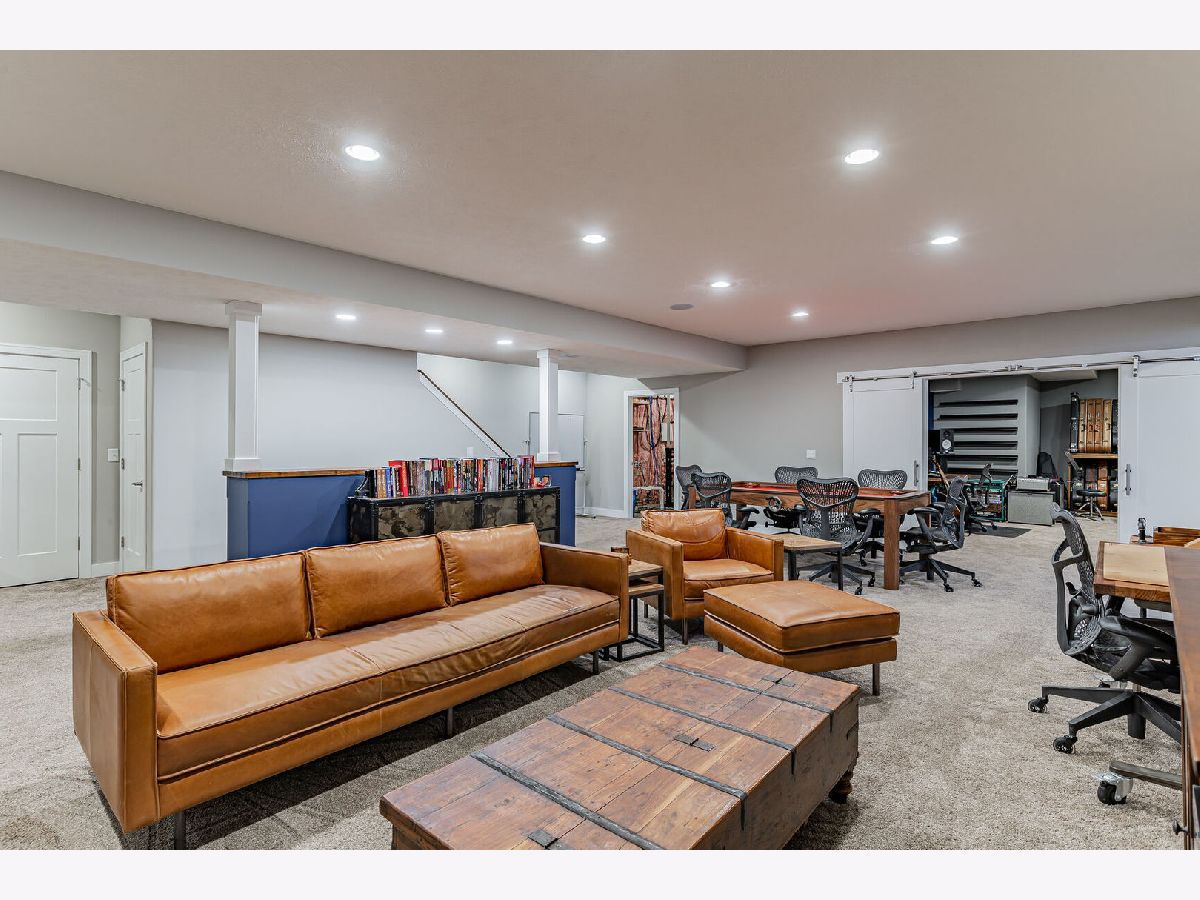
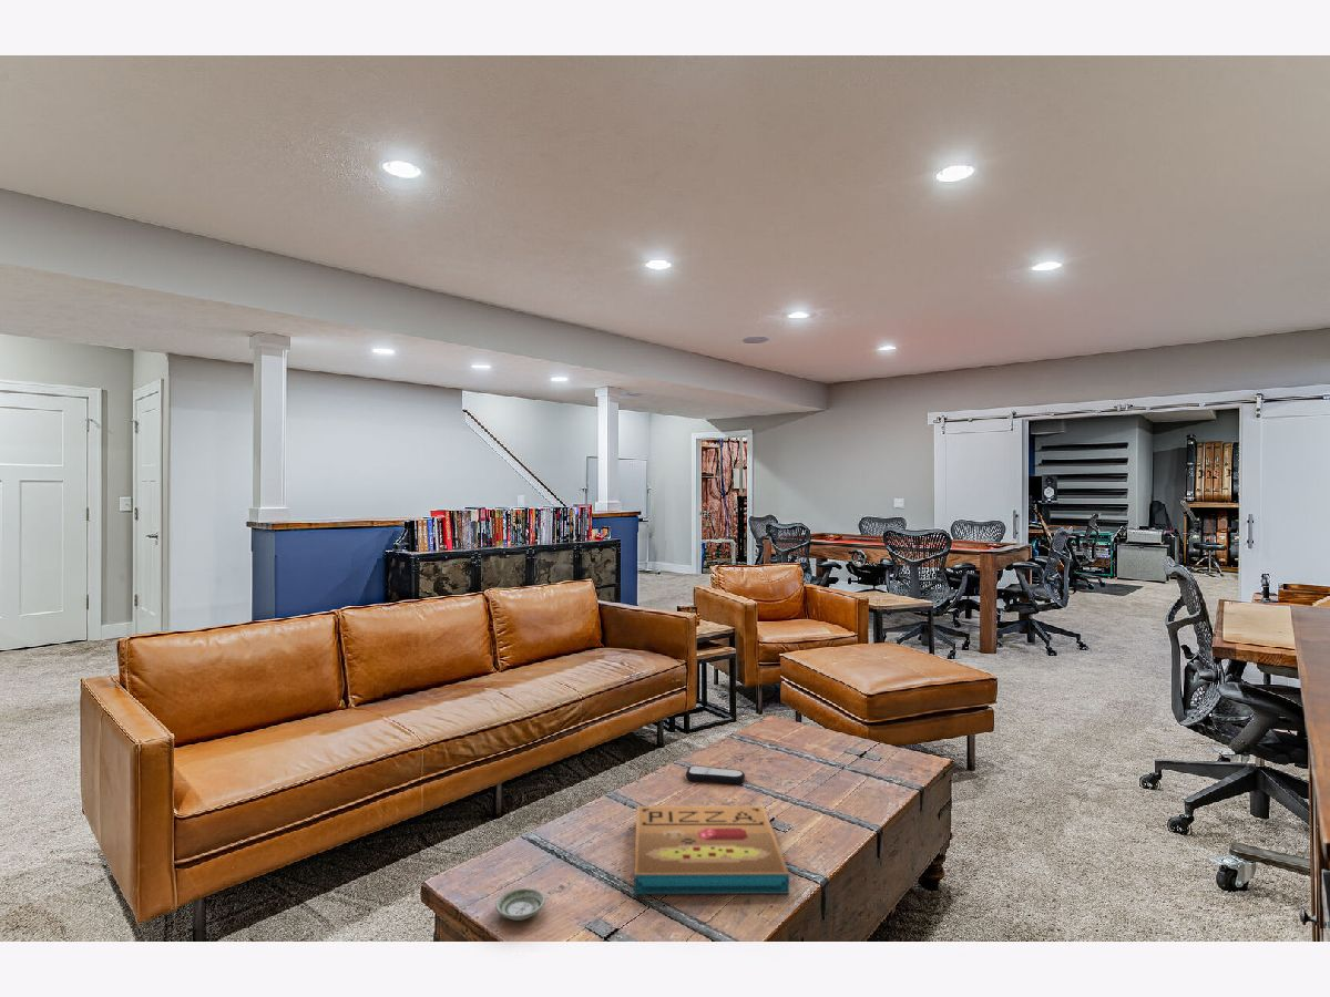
+ pizza box (705, 845)
+ saucer (520, 906)
+ remote control (715, 774)
